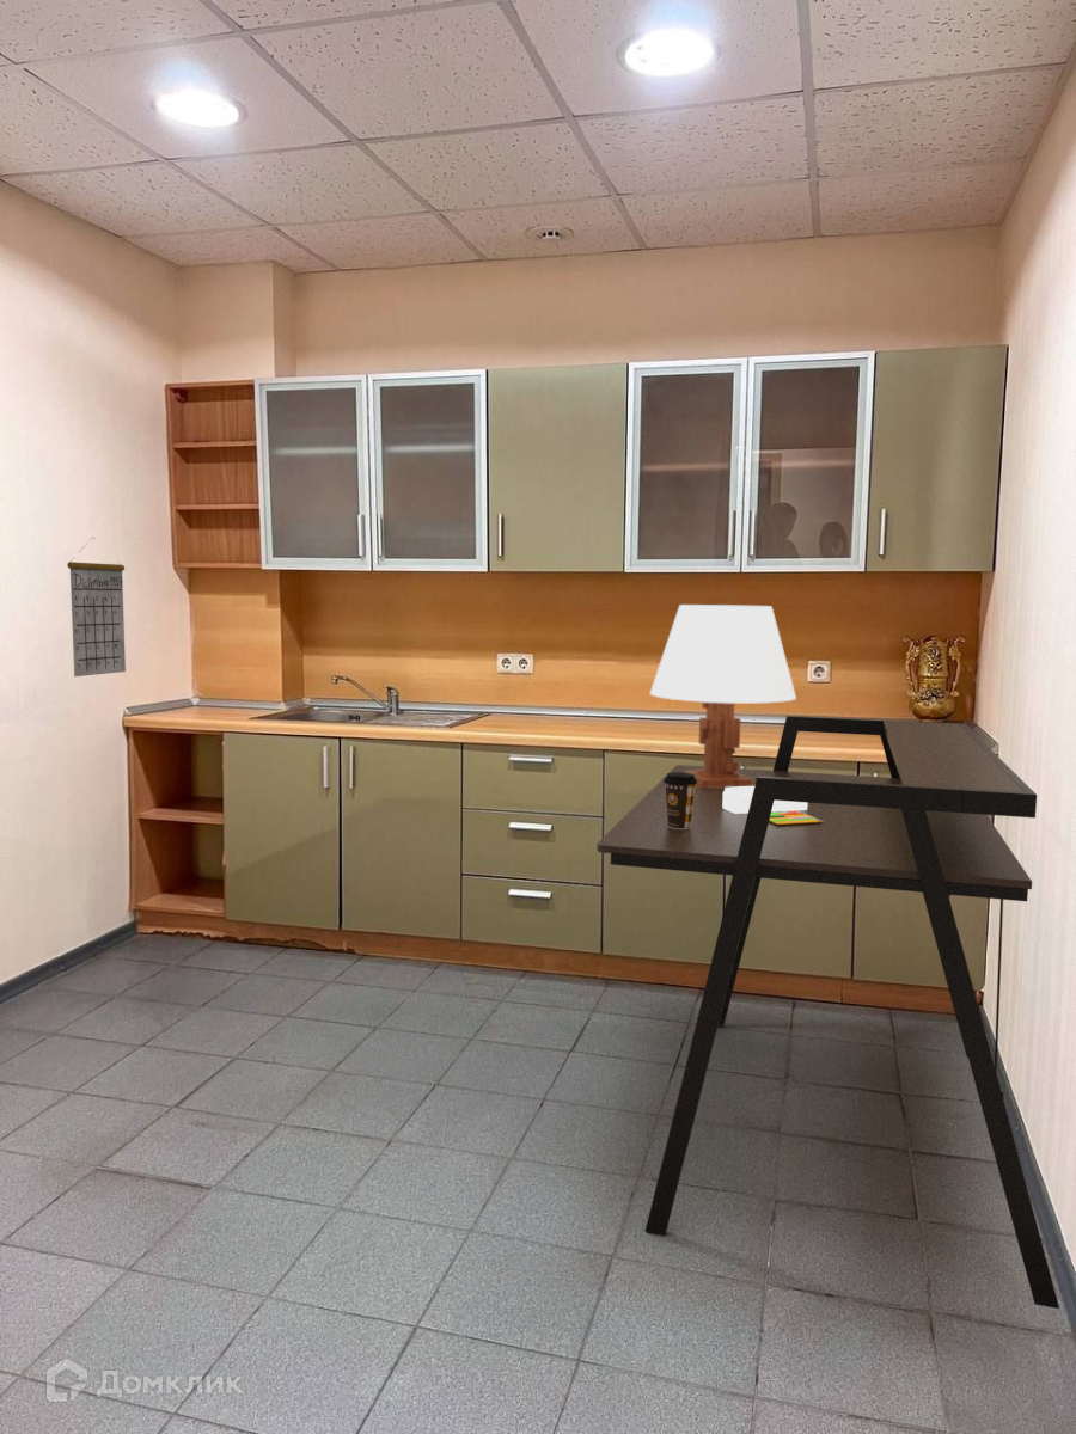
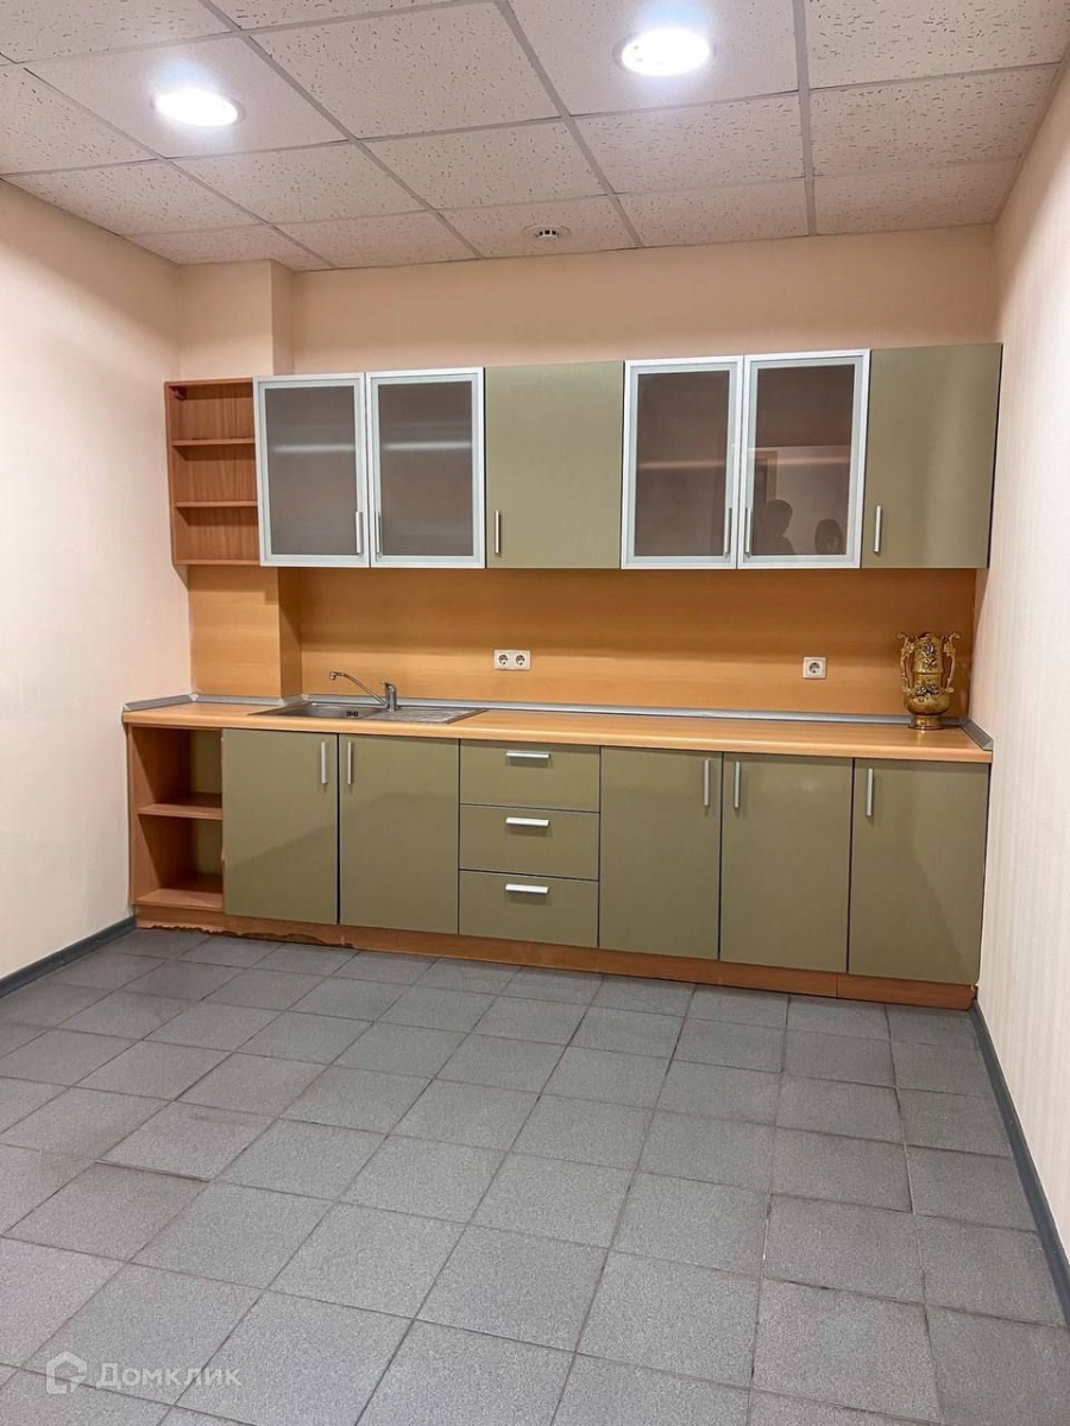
- coffee cup (679, 799)
- notebook (778, 802)
- table lamp (722, 693)
- calendar (98, 606)
- desk (826, 883)
